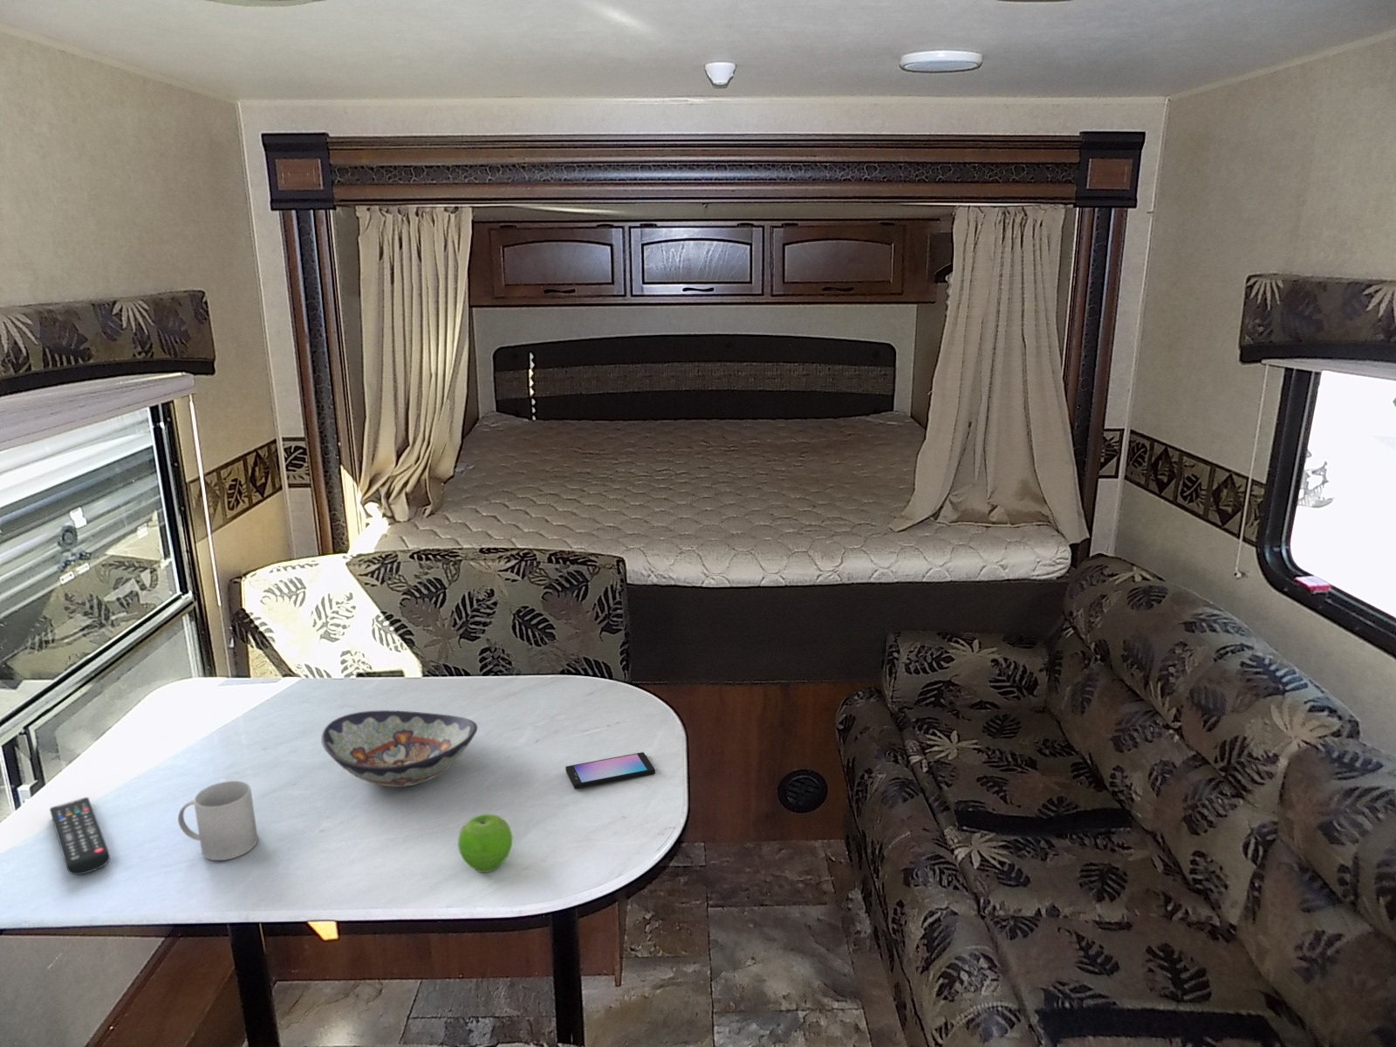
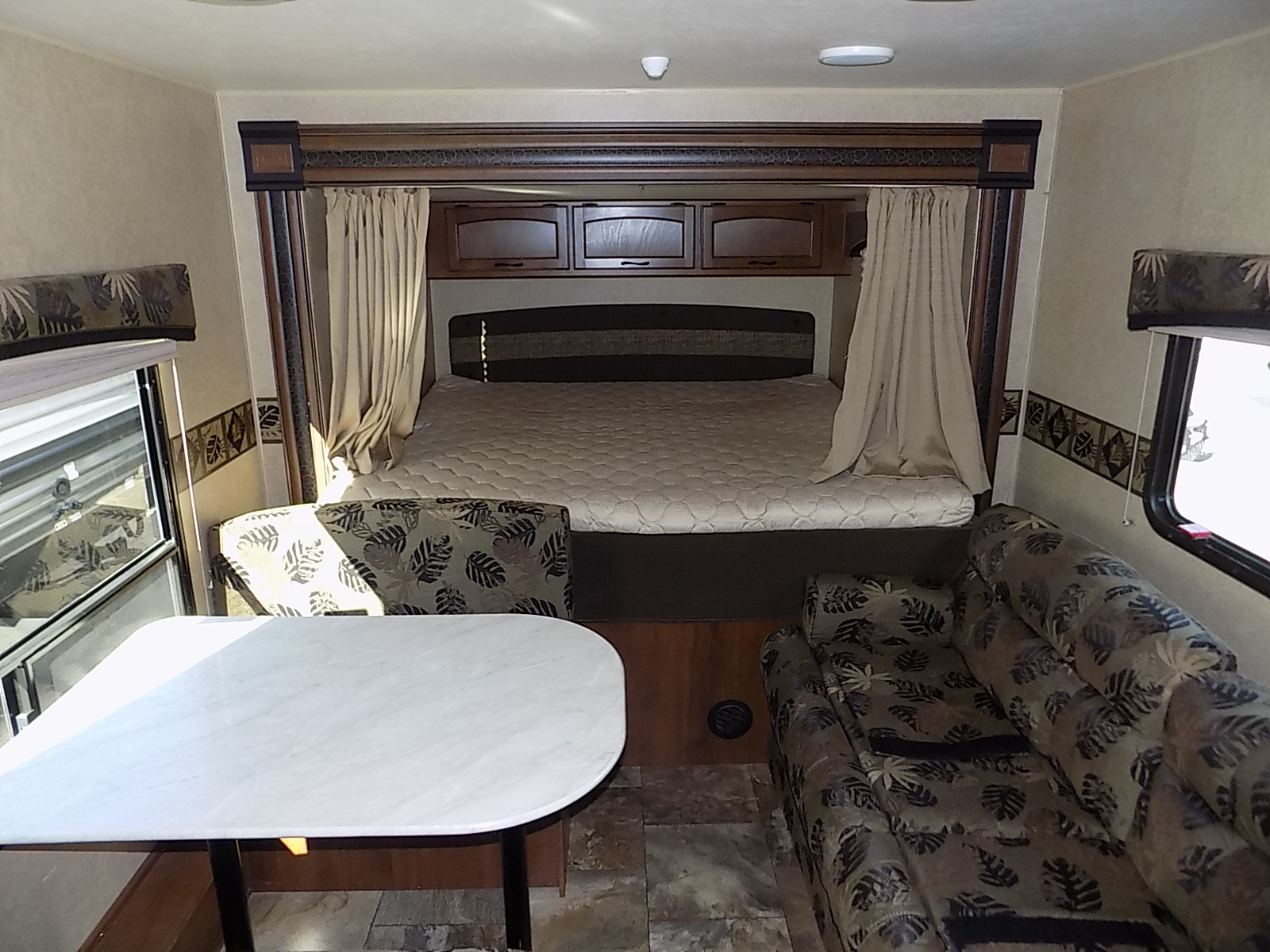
- decorative bowl (401, 752)
- smartphone (610, 770)
- remote control (78, 834)
- fruit (485, 842)
- mug (214, 819)
